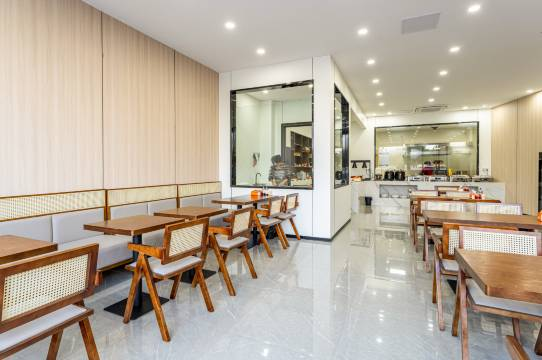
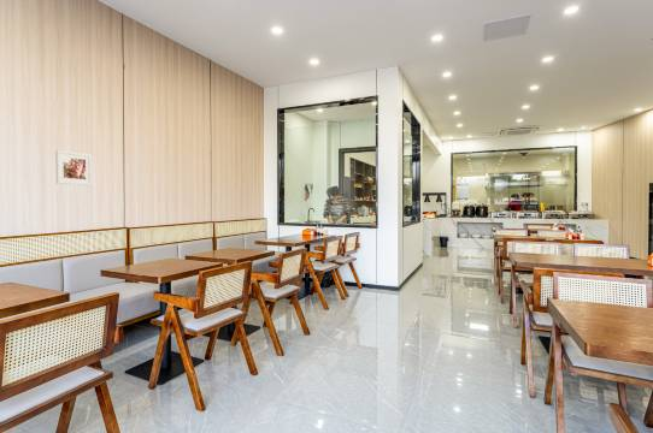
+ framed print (73, 168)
